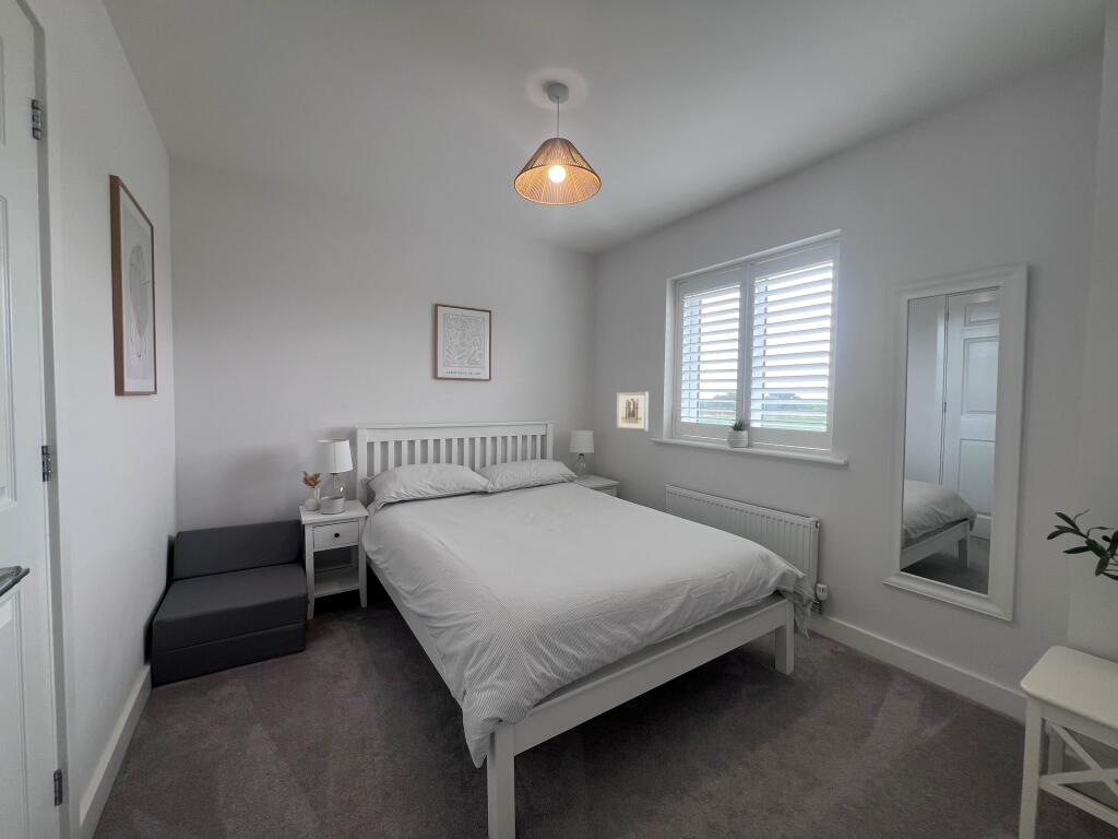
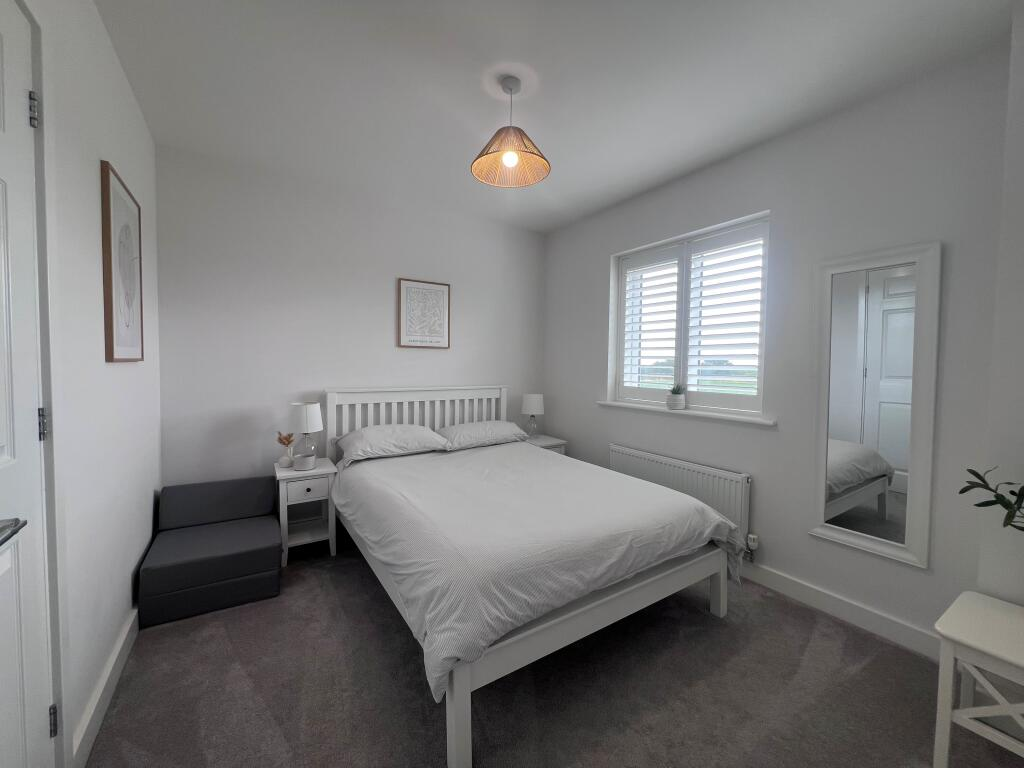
- wall art (631, 411)
